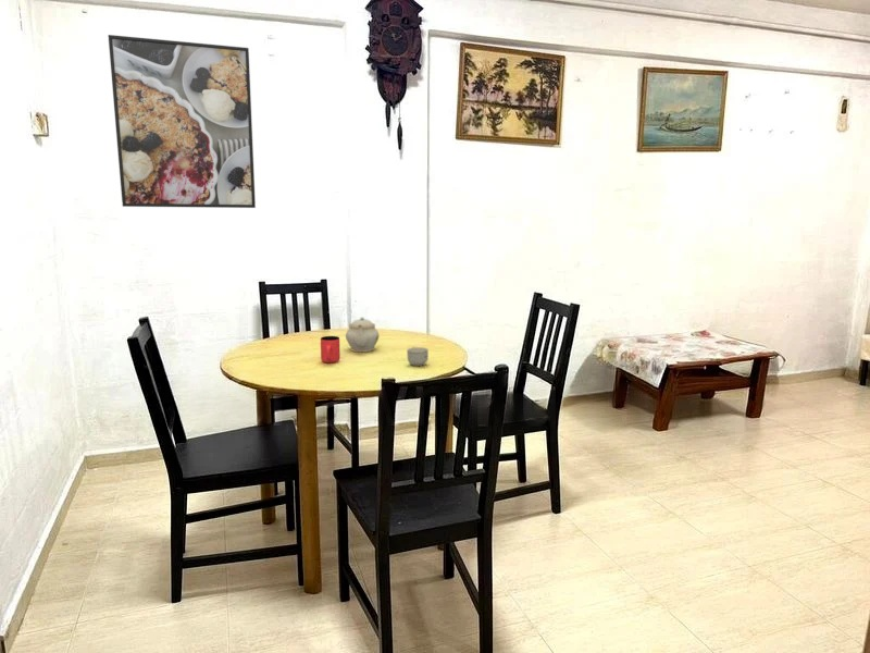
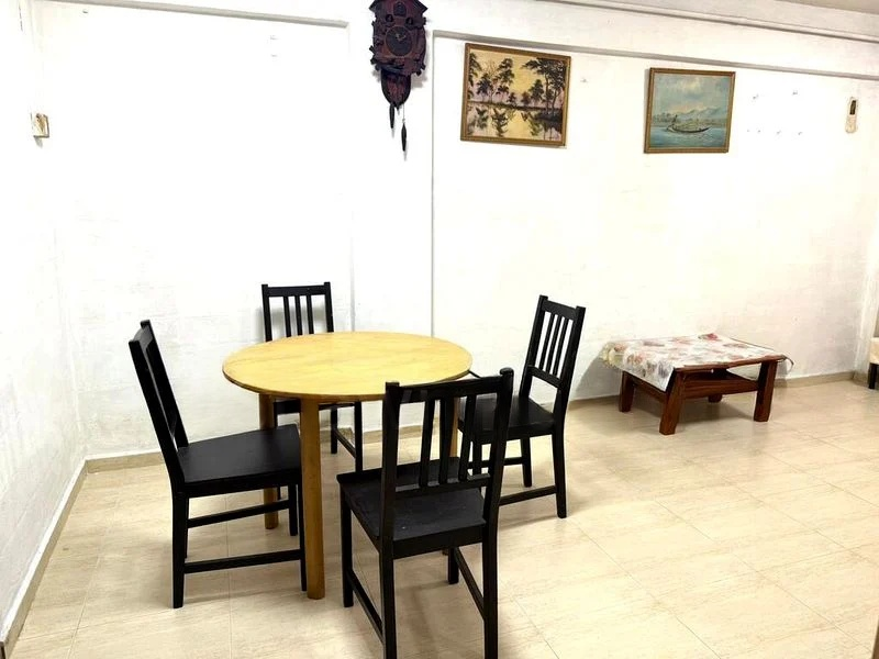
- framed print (186, 126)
- cup (330, 350)
- cup (417, 356)
- teapot (362, 333)
